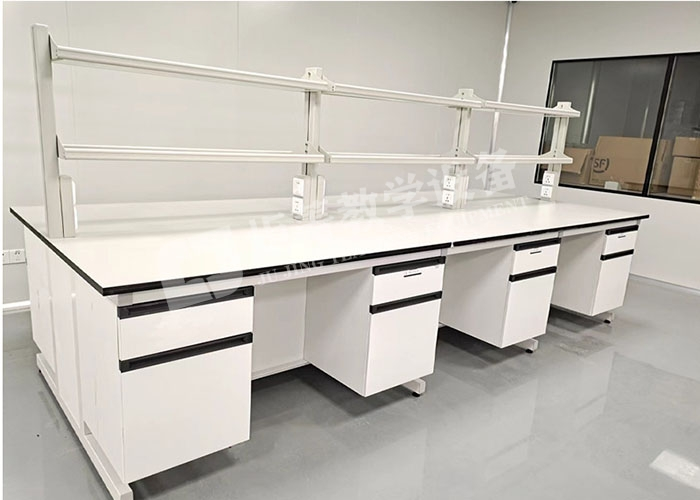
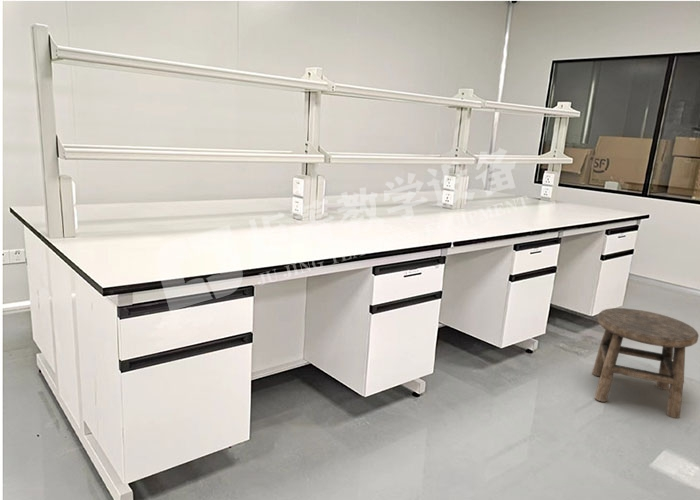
+ stool (639, 356)
